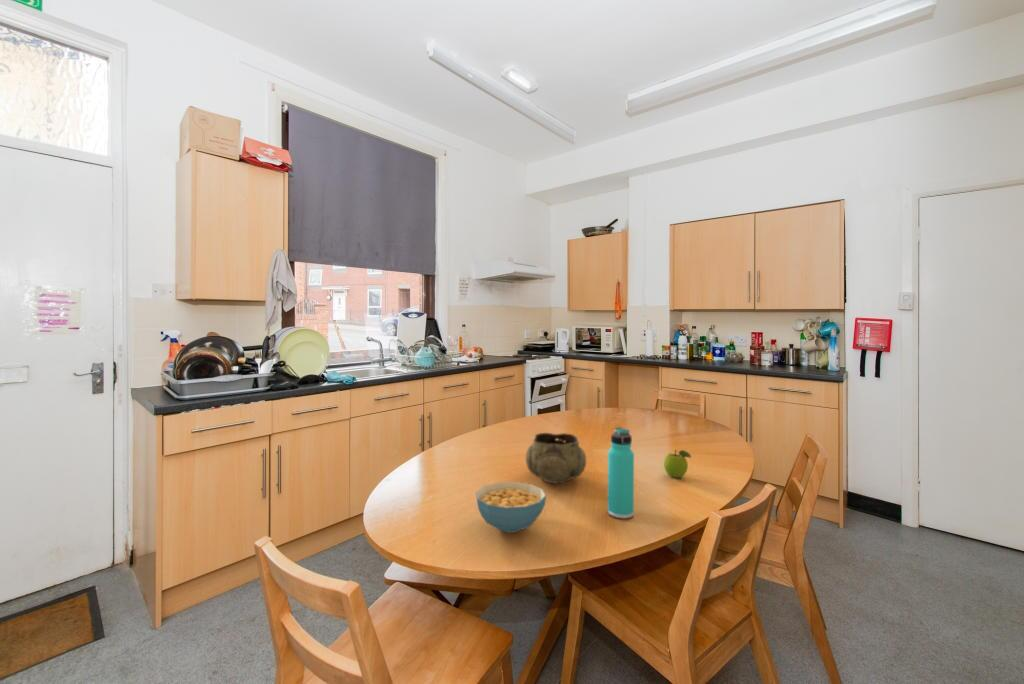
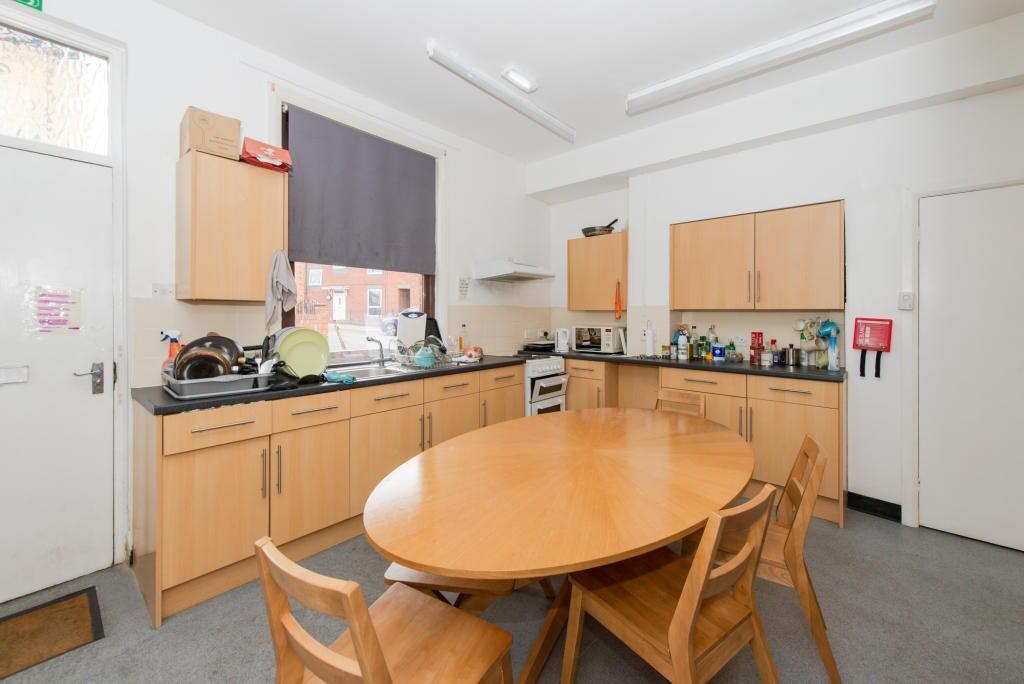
- cereal bowl (510, 510)
- thermos bottle (620, 470)
- fruit (677, 463)
- decorative bowl (555, 458)
